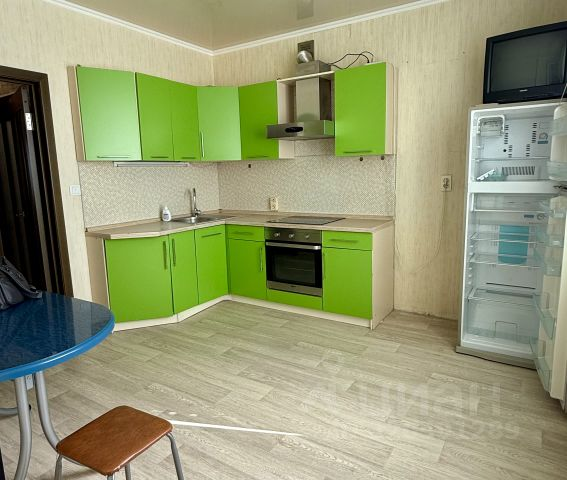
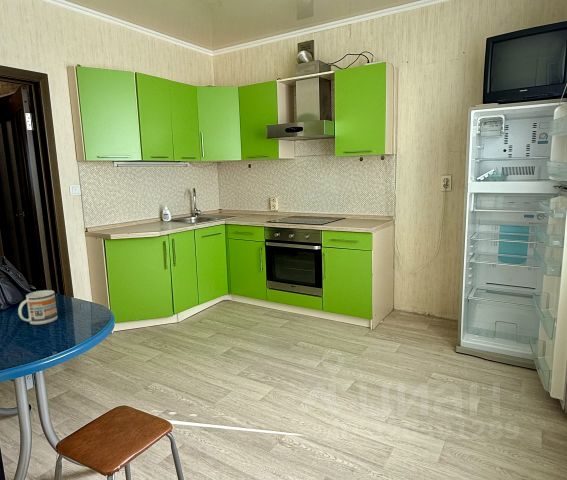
+ mug (38, 307)
